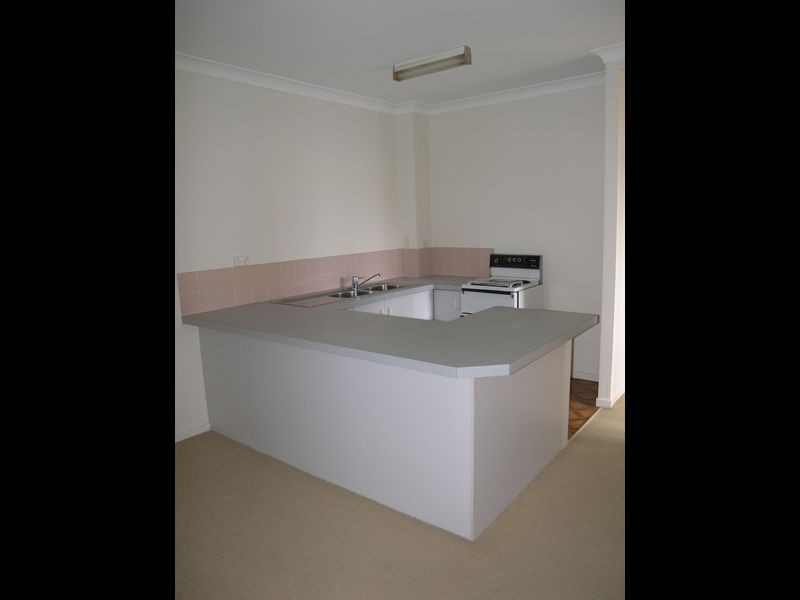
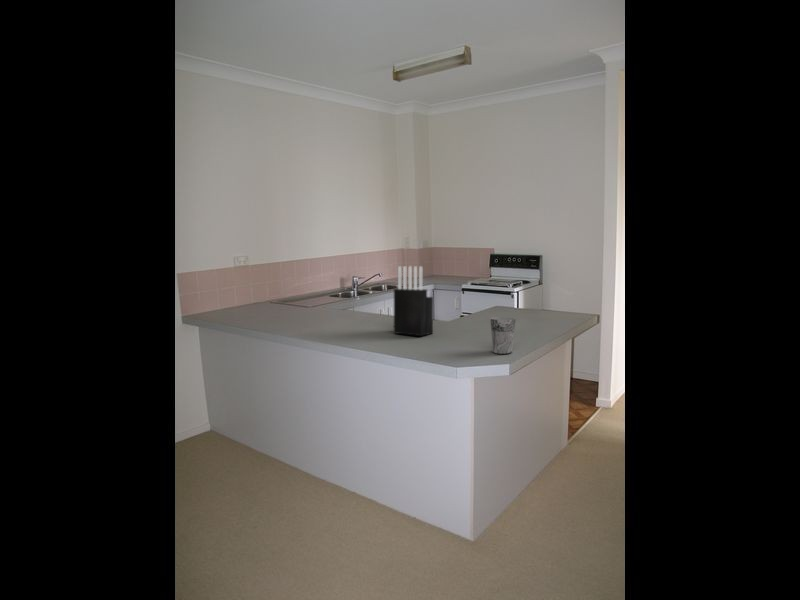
+ cup (502, 335)
+ knife block (414, 300)
